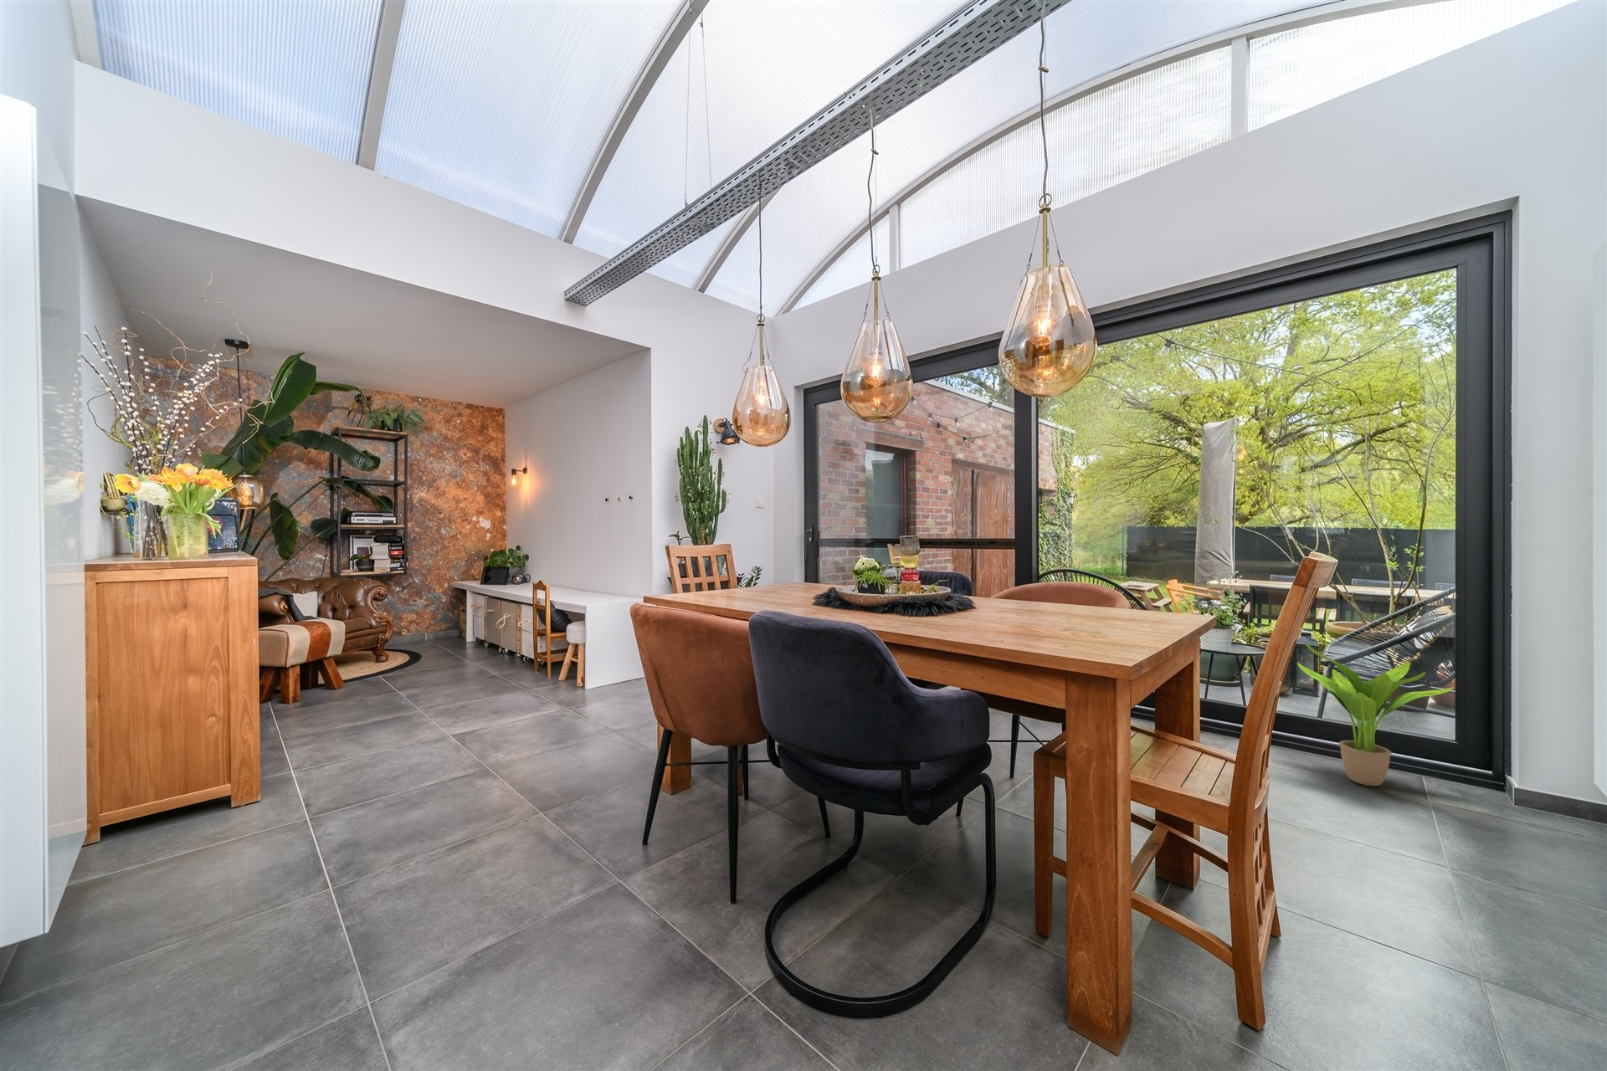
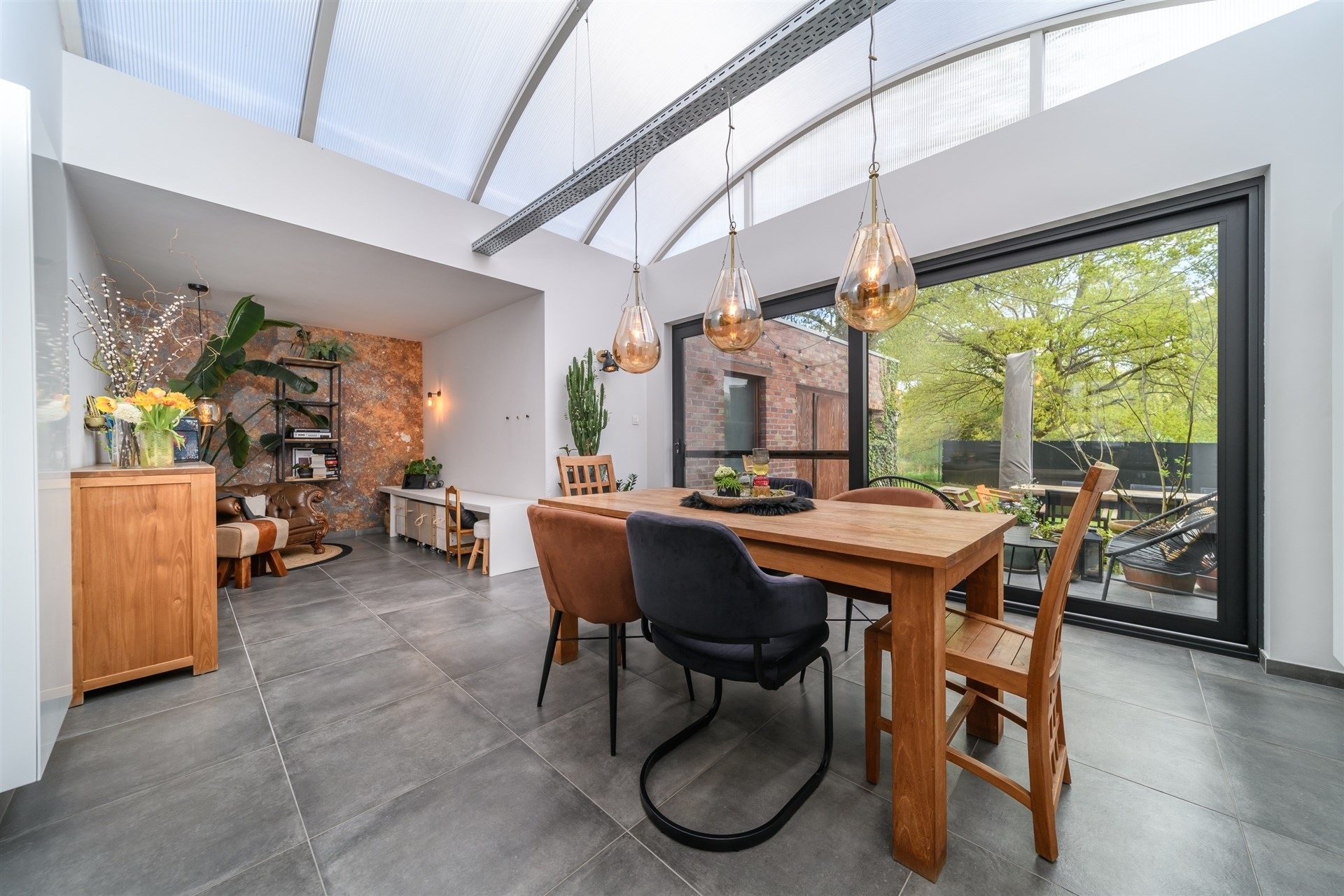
- potted plant (1369, 716)
